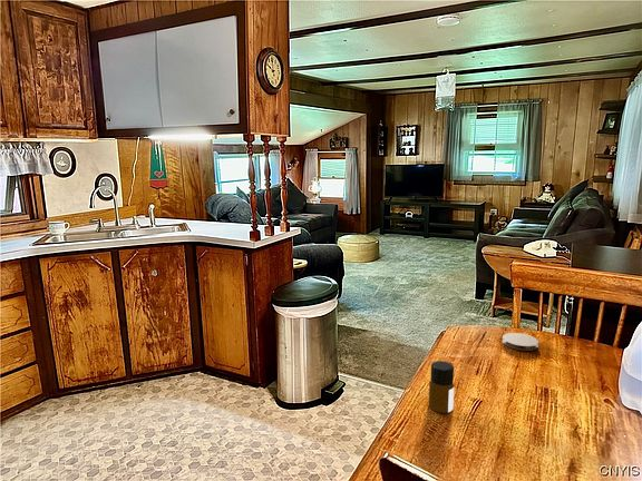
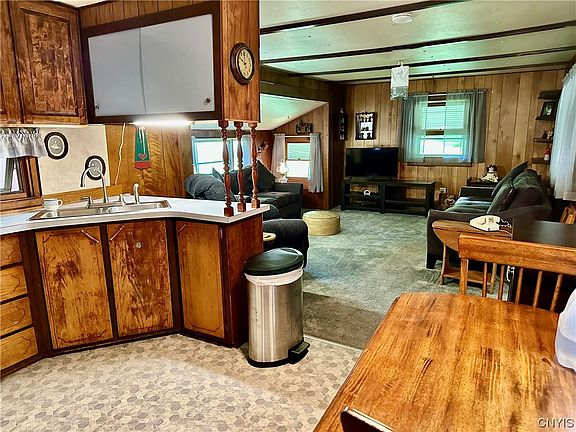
- coaster (519, 341)
- bottle (441, 385)
